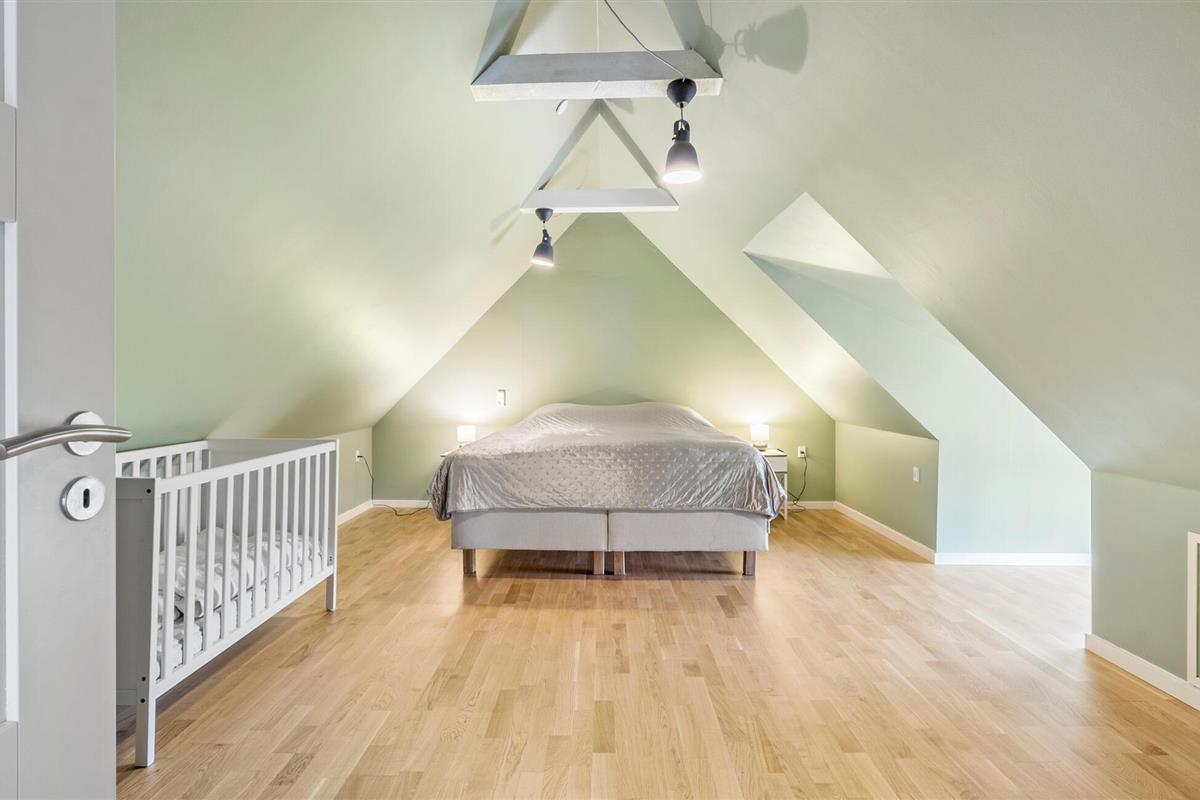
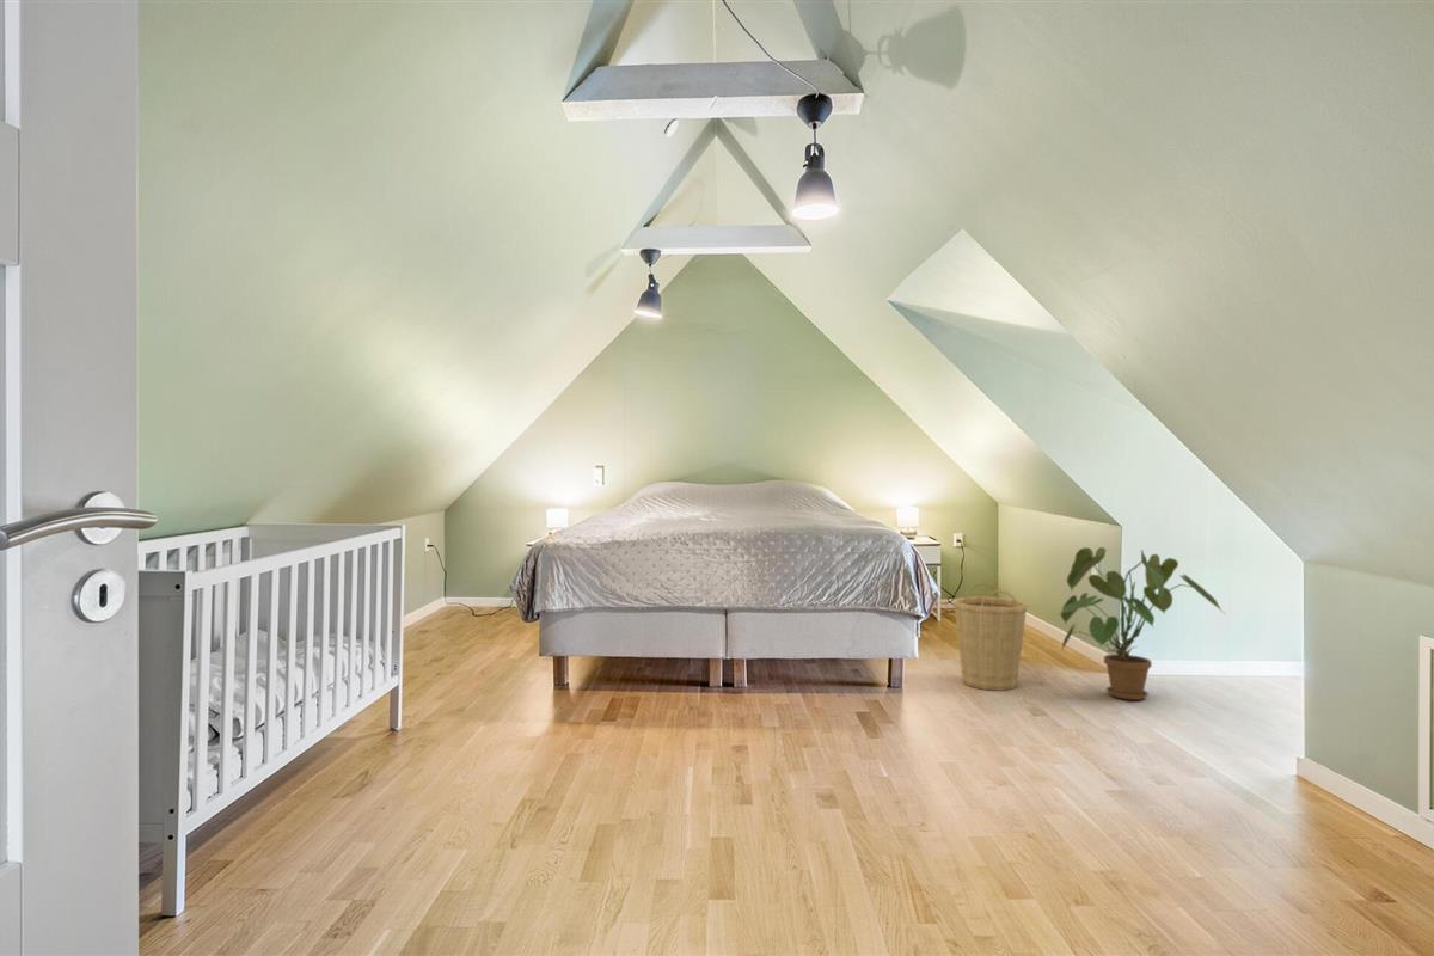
+ basket (989, 635)
+ house plant (1129, 618)
